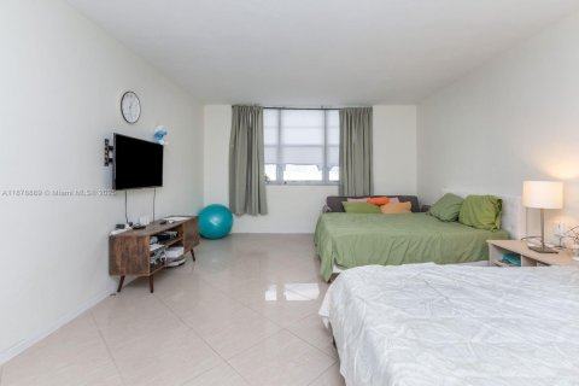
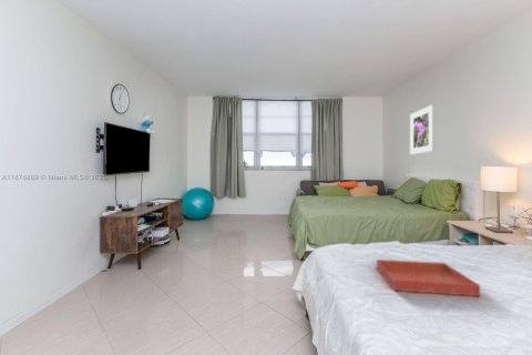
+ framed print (420, 131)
+ tray (420, 274)
